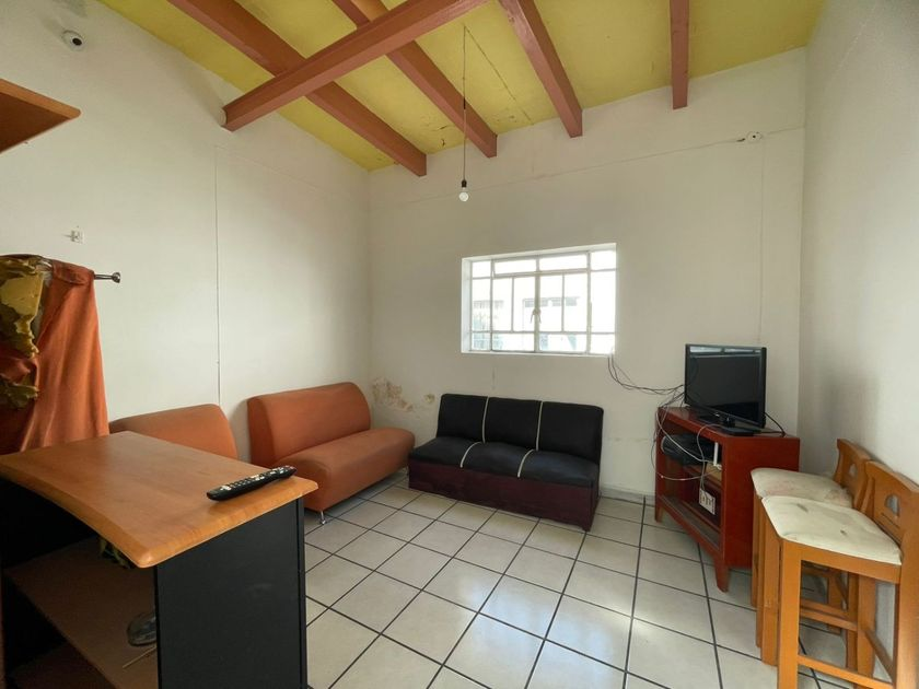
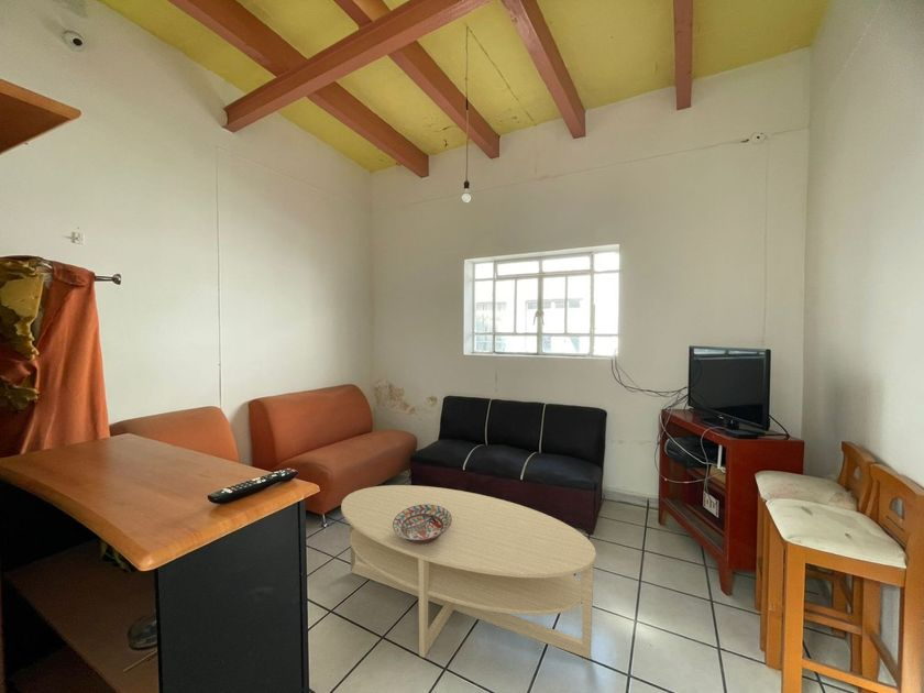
+ coffee table (452, 563)
+ decorative bowl (422, 527)
